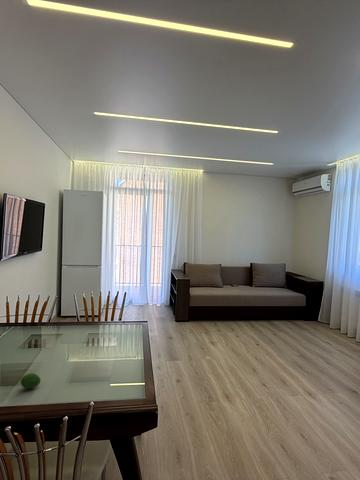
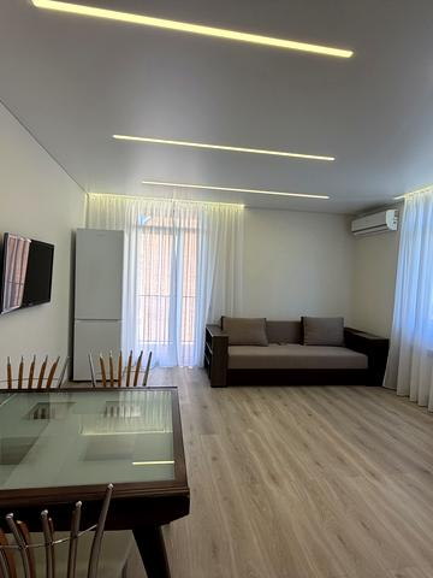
- fruit (30, 380)
